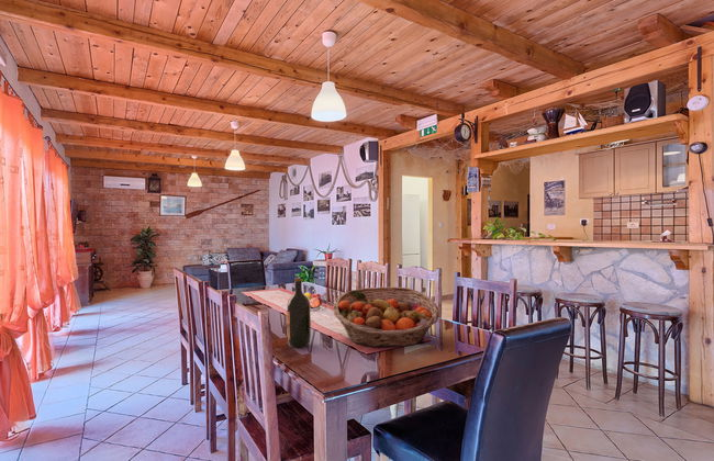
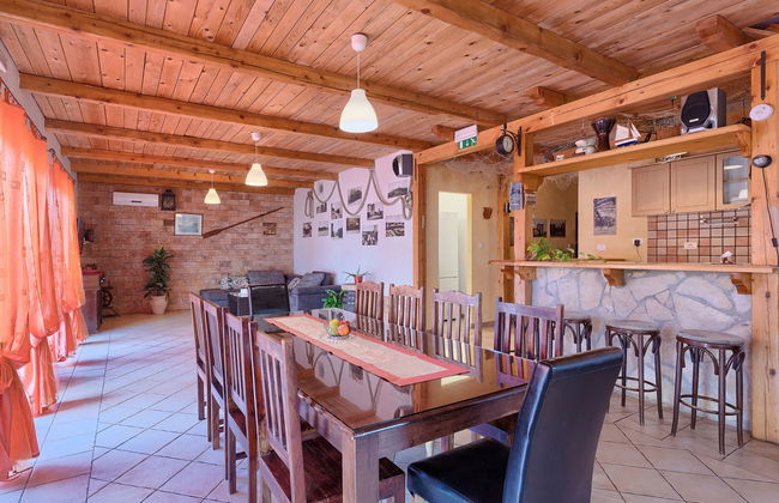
- wine bottle (298, 311)
- fruit basket (386, 315)
